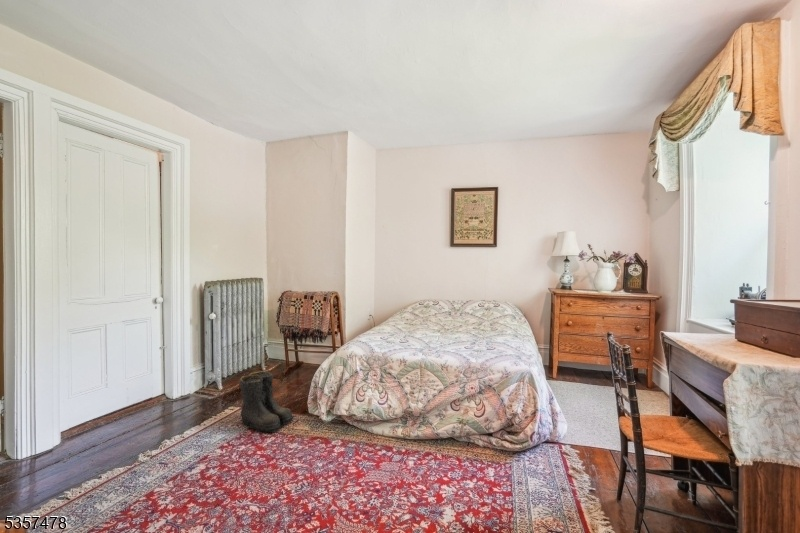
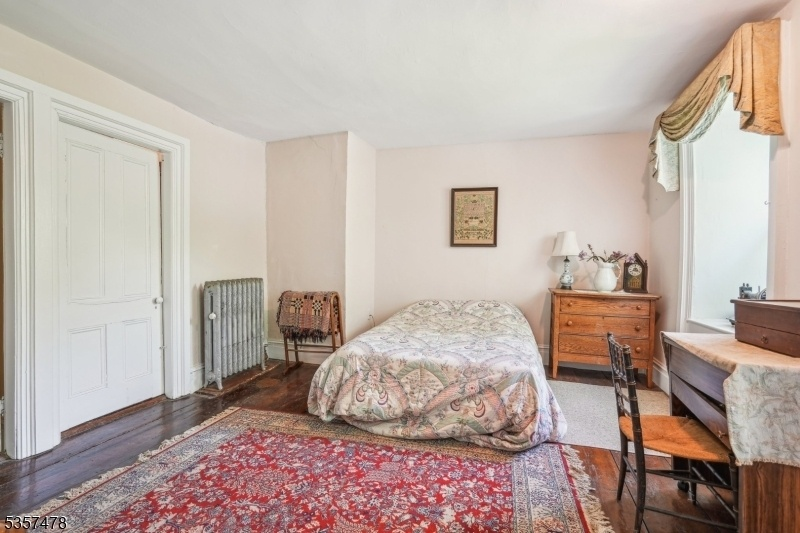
- boots (265, 399)
